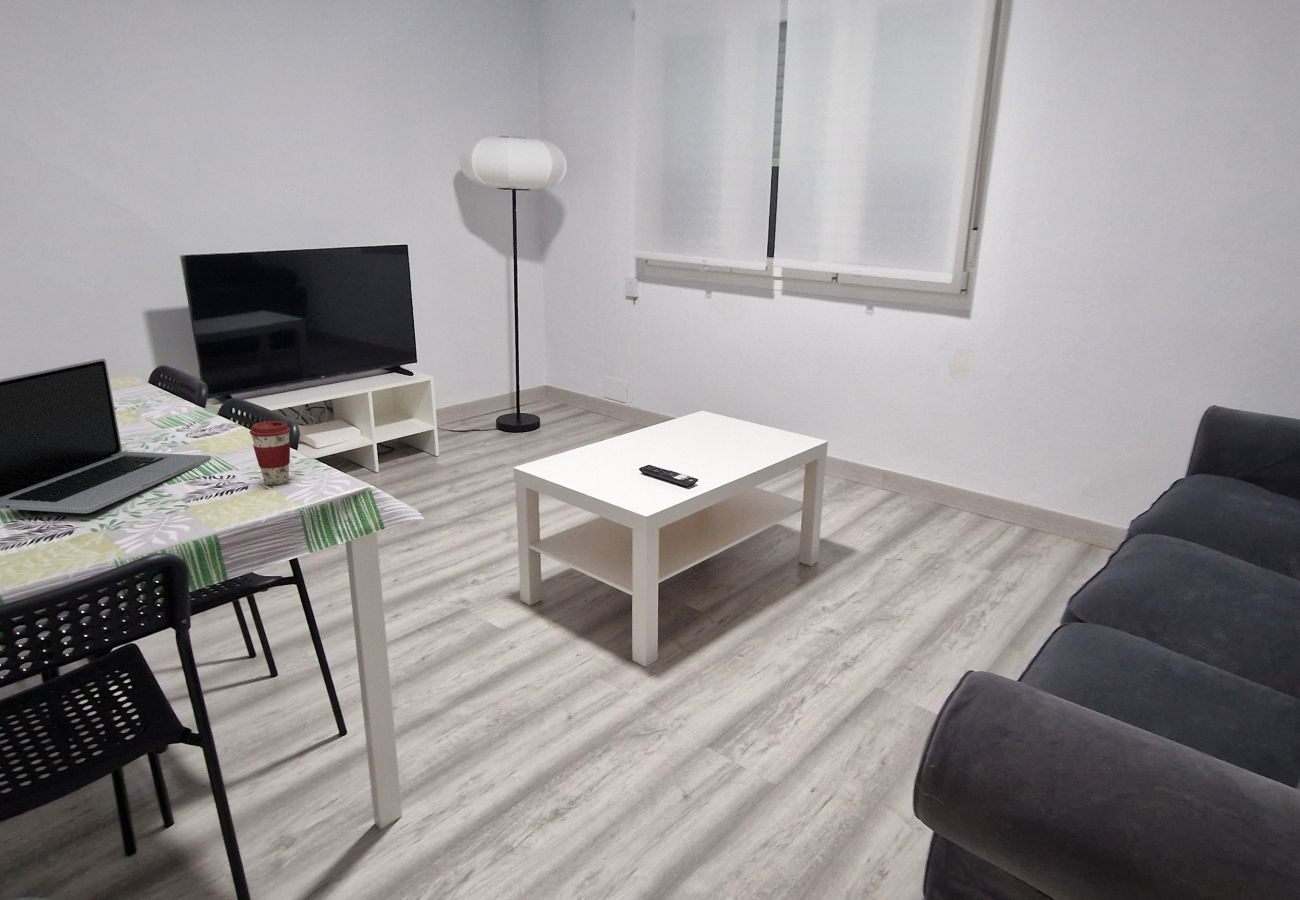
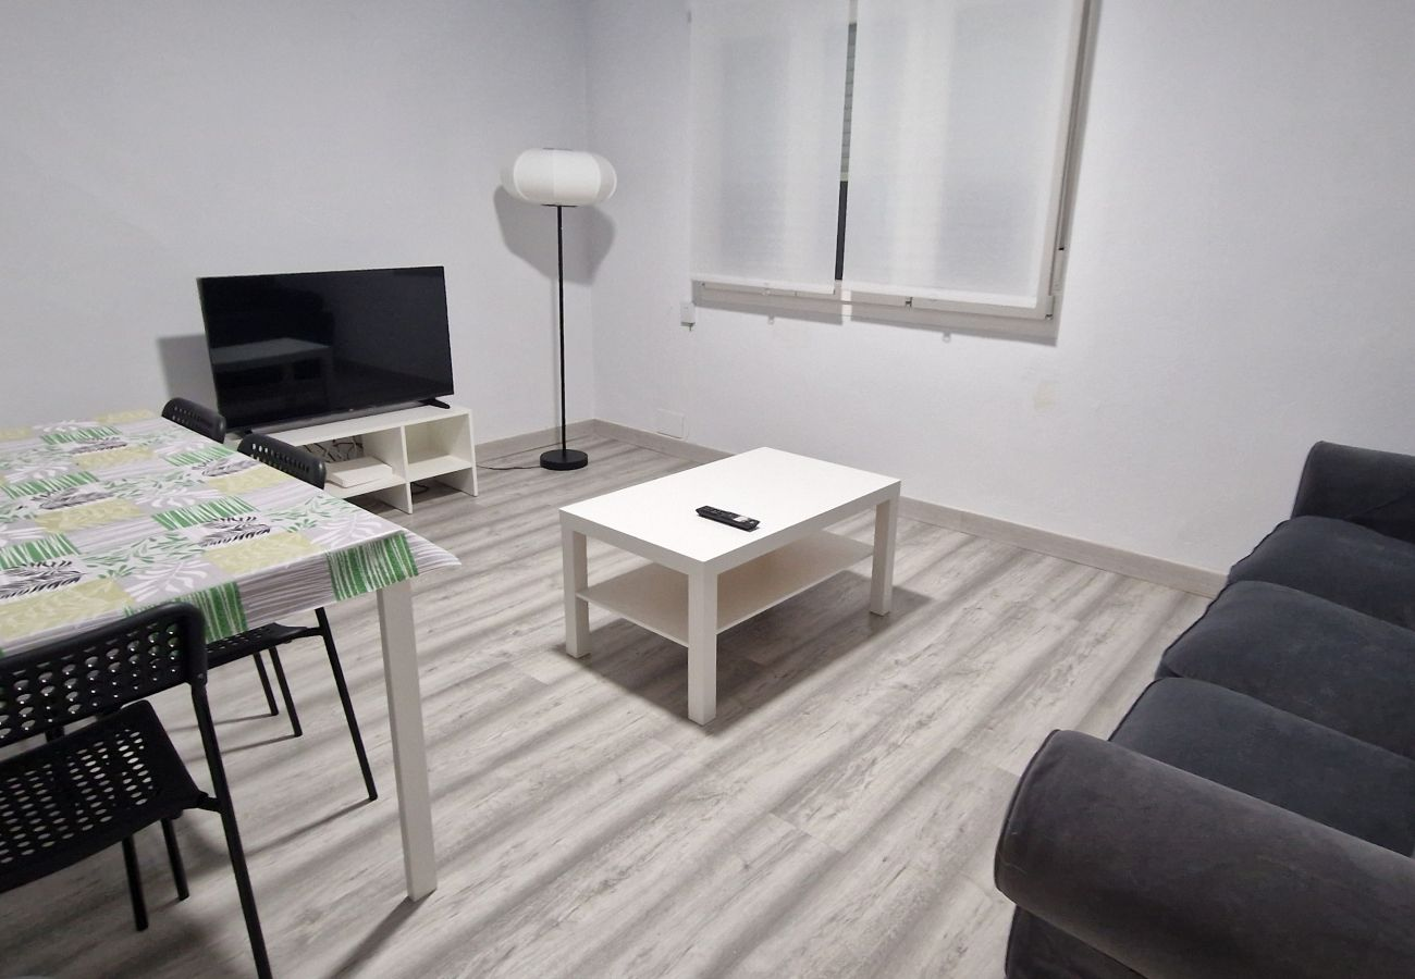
- laptop (96, 430)
- coffee cup (272, 453)
